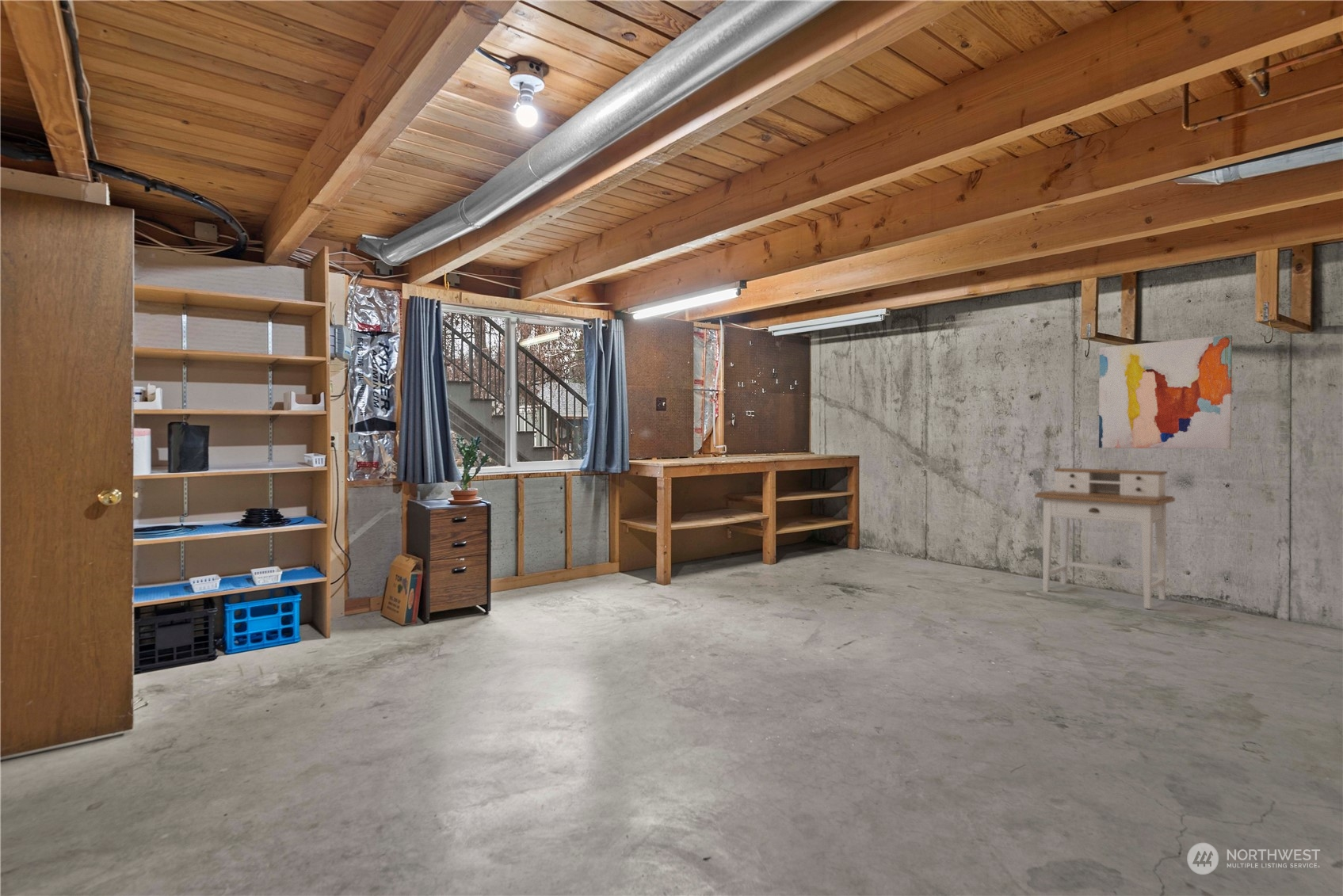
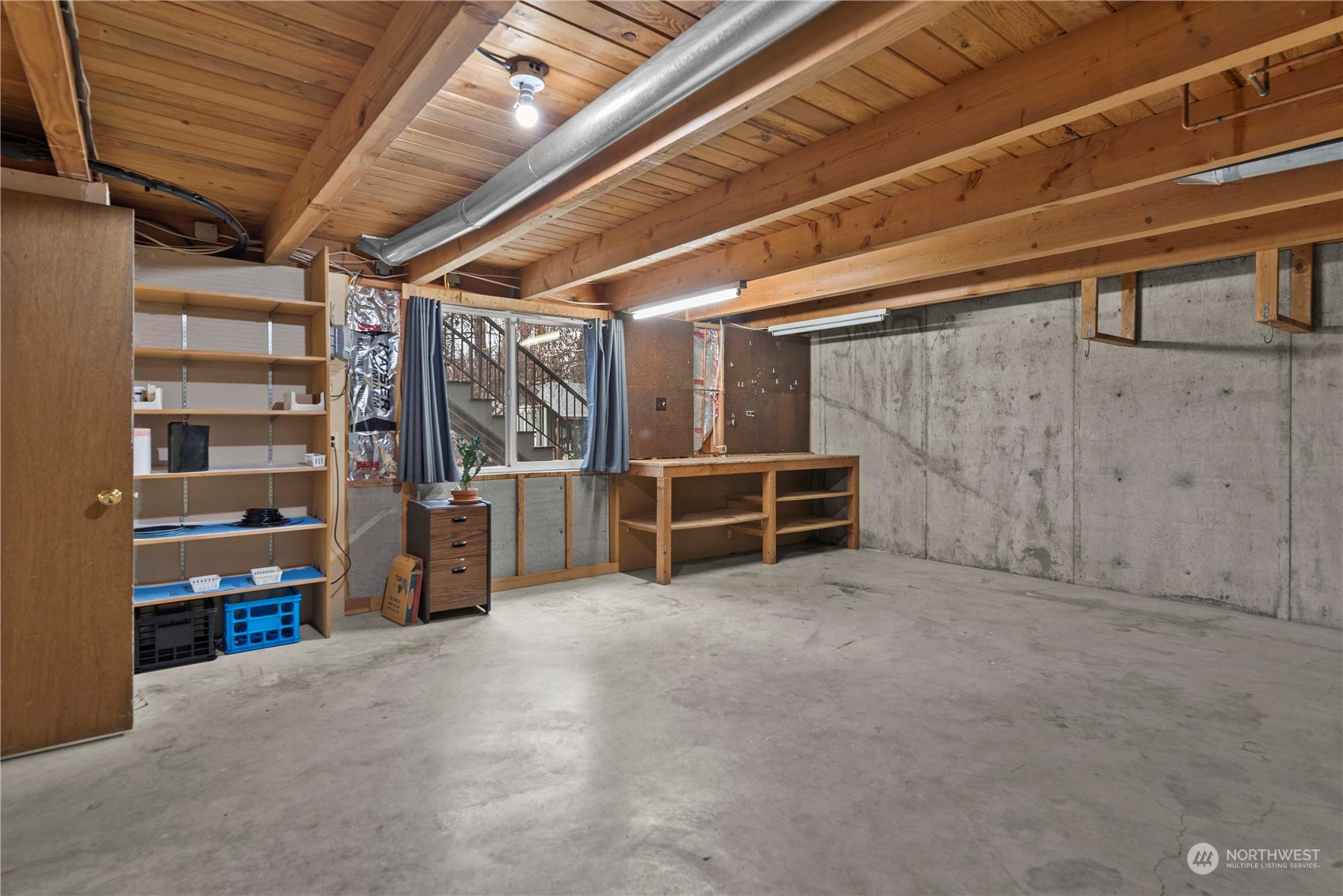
- wall art (1161, 395)
- desk (1102, 520)
